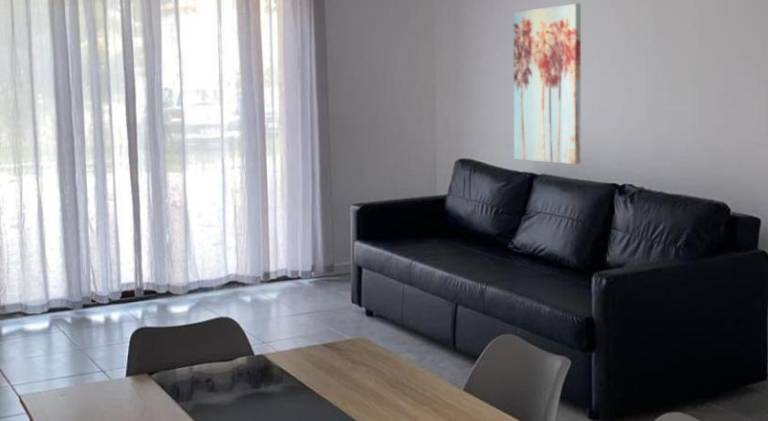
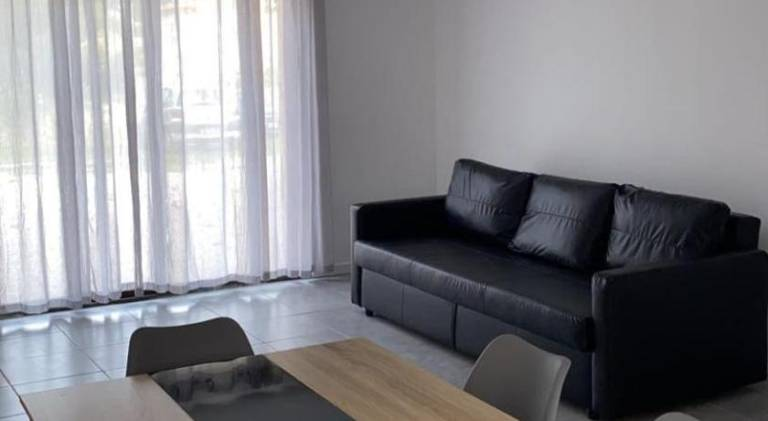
- wall art (545, 85)
